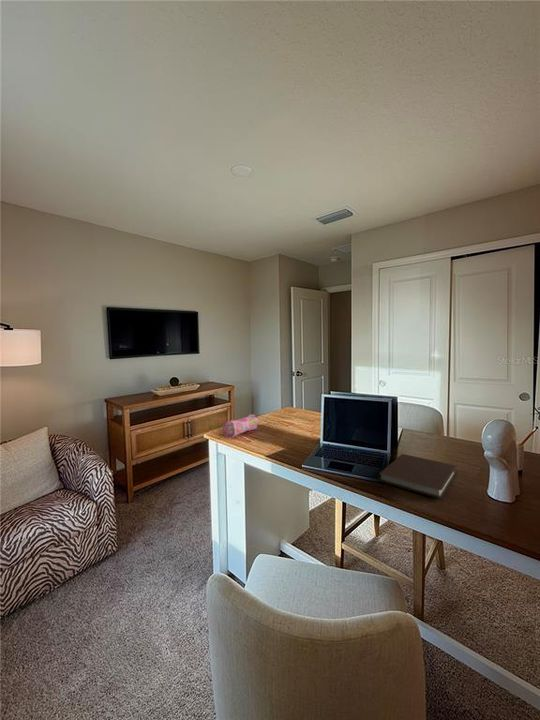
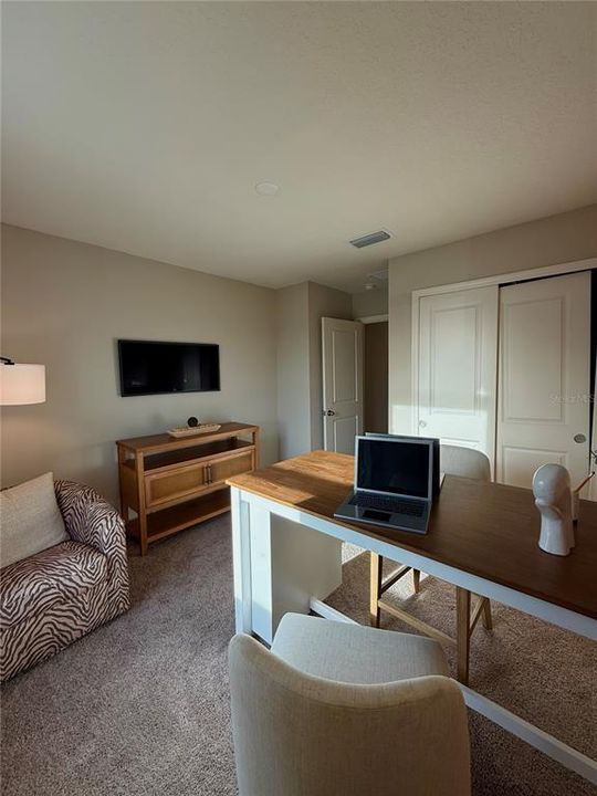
- pencil case (241, 425)
- notebook (418, 473)
